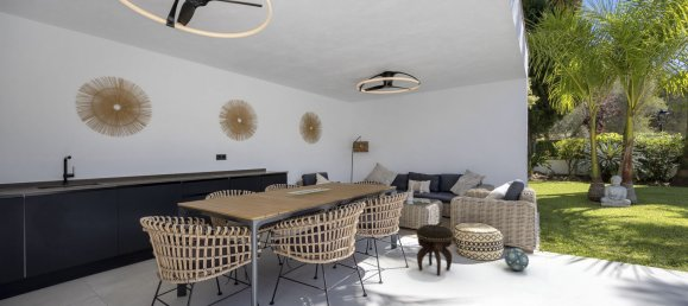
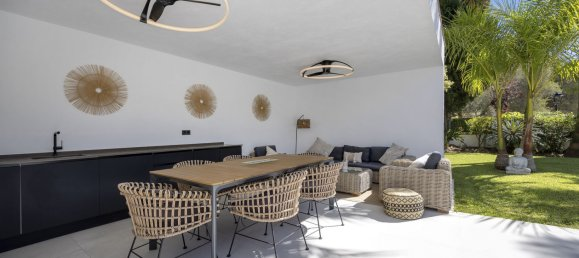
- ball (516, 259)
- footstool (434, 248)
